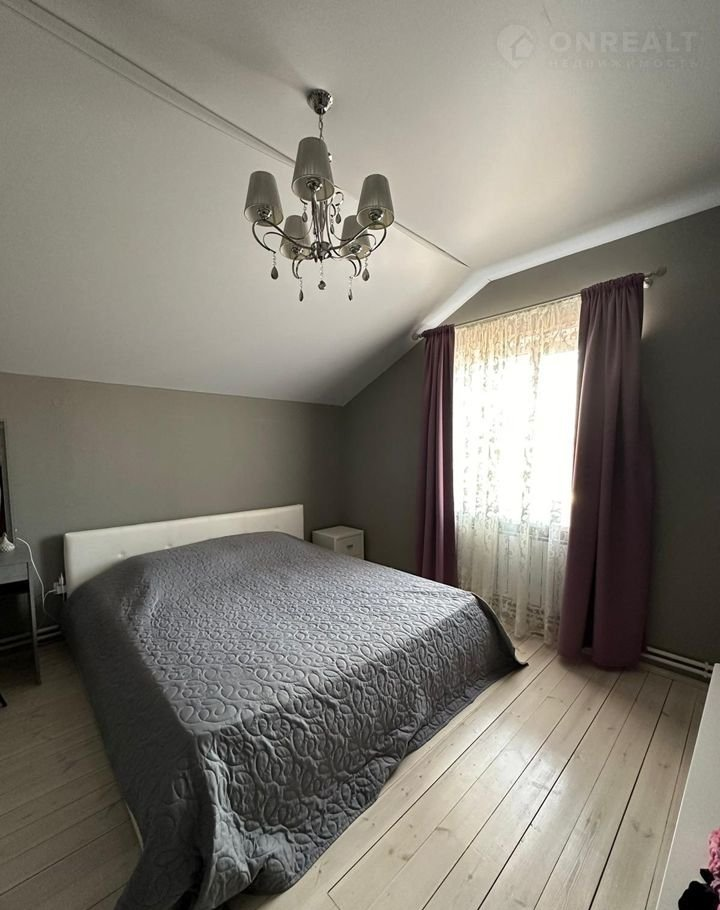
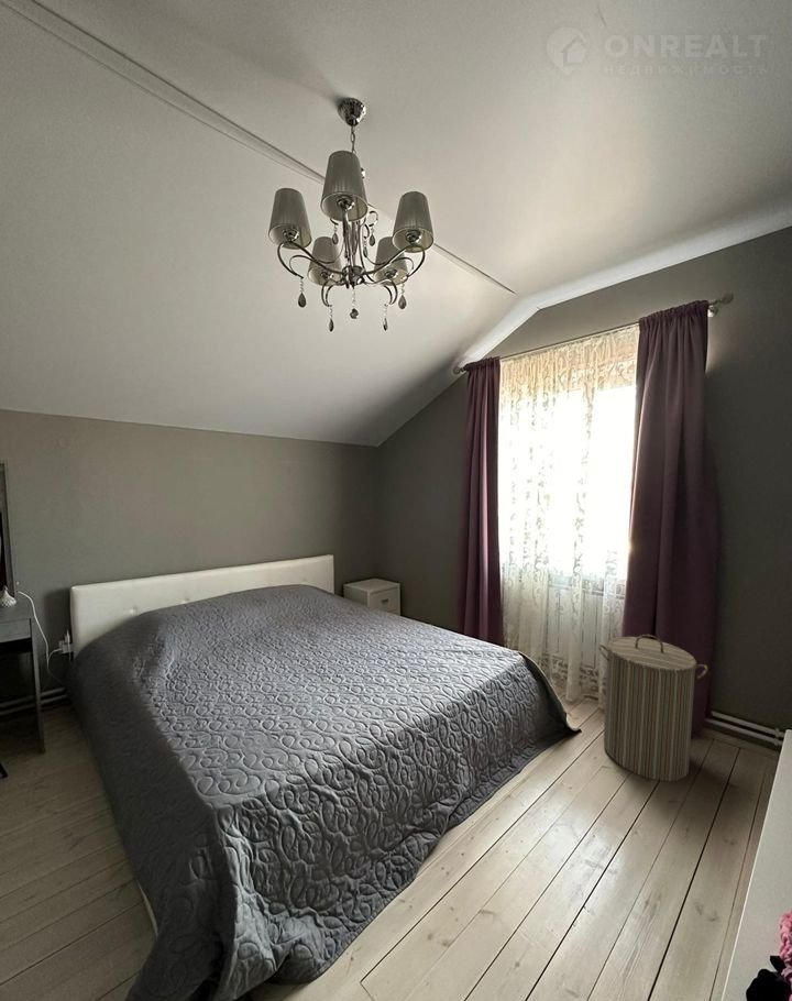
+ laundry hamper (647, 695)
